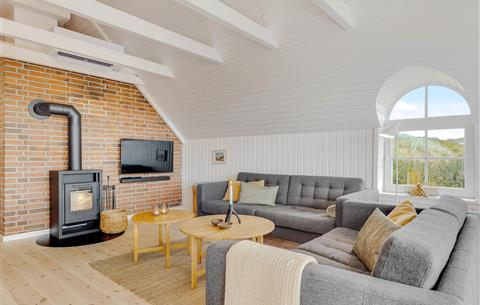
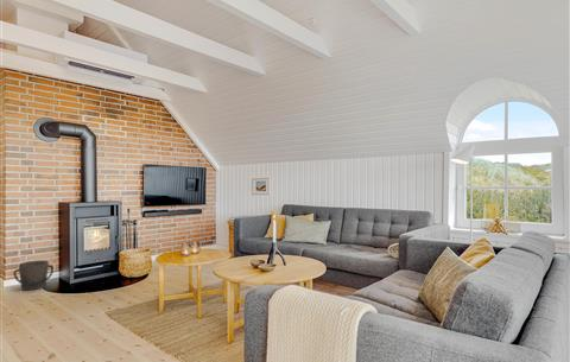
+ bucket (33, 275)
